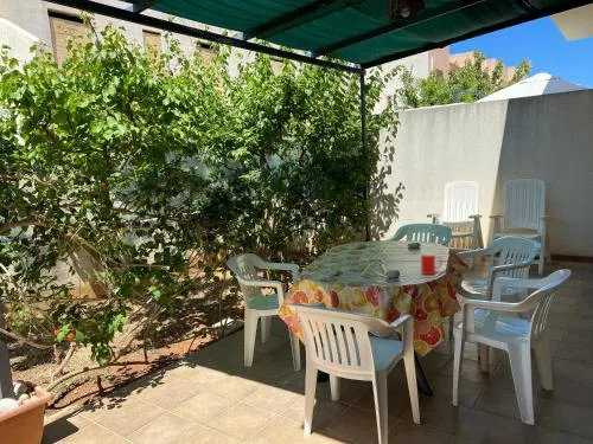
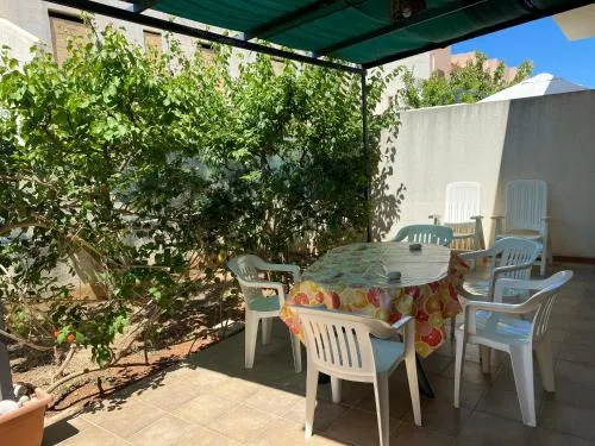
- cup (431, 263)
